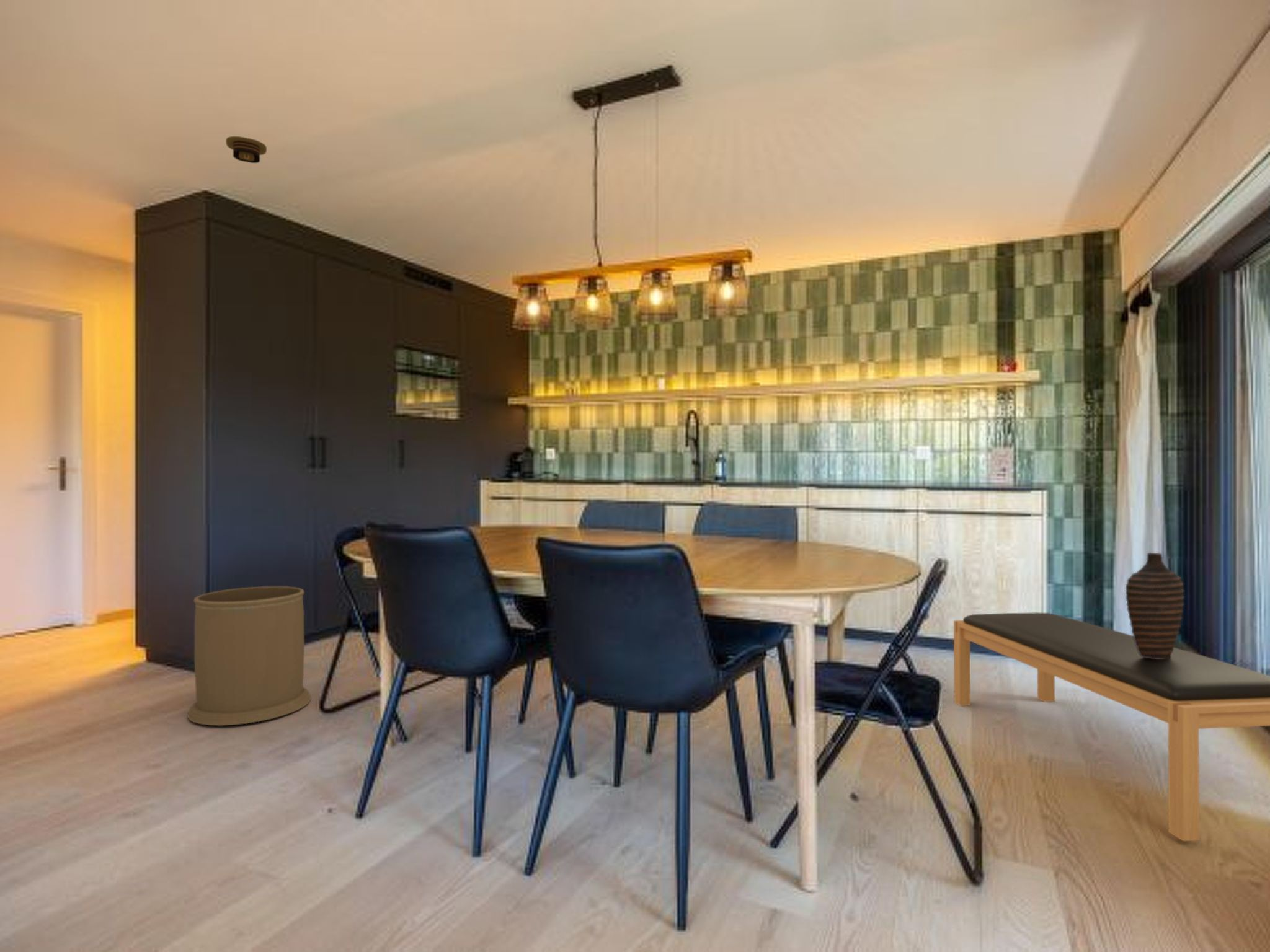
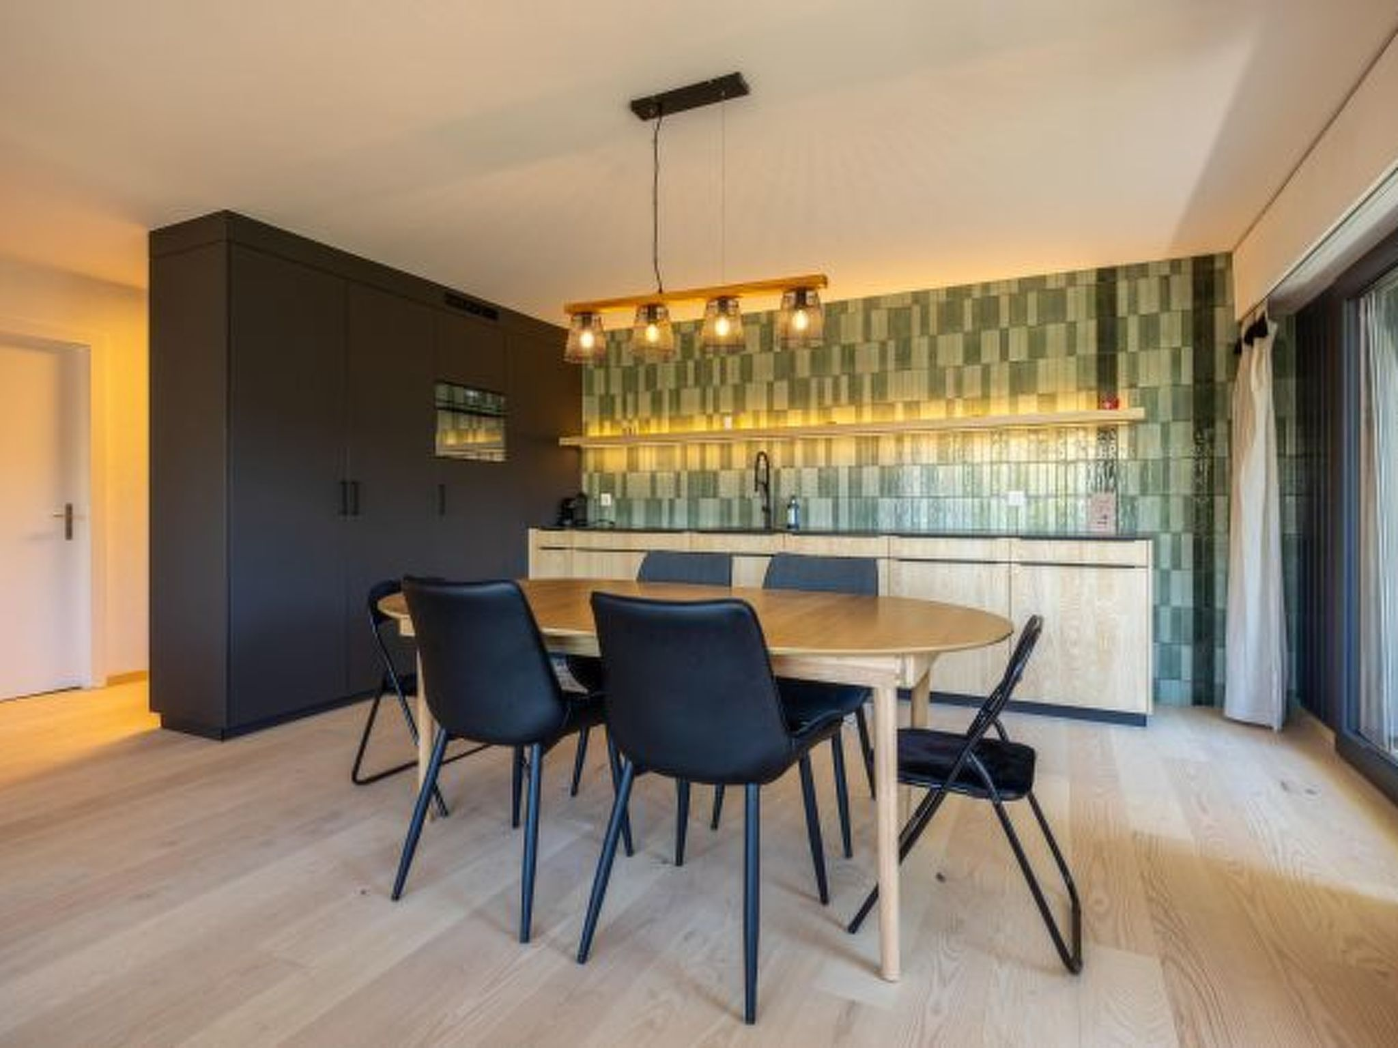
- recessed light (246, 151)
- bench (1099, 694)
- decorative vase (1154, 605)
- trash can (251, 650)
